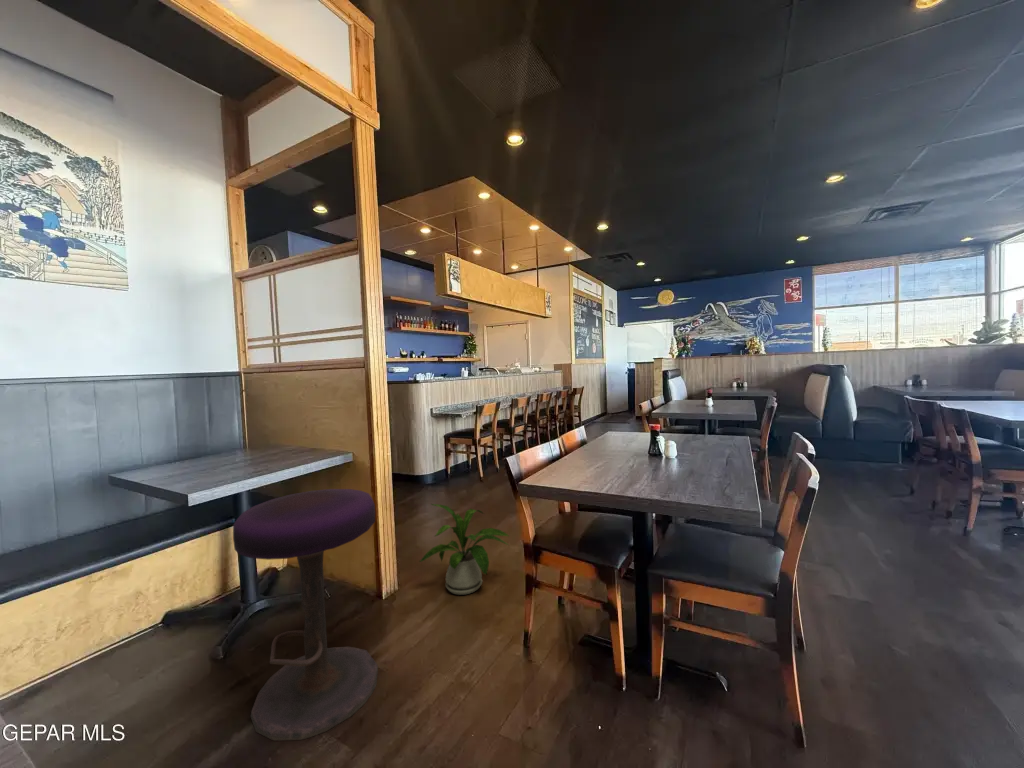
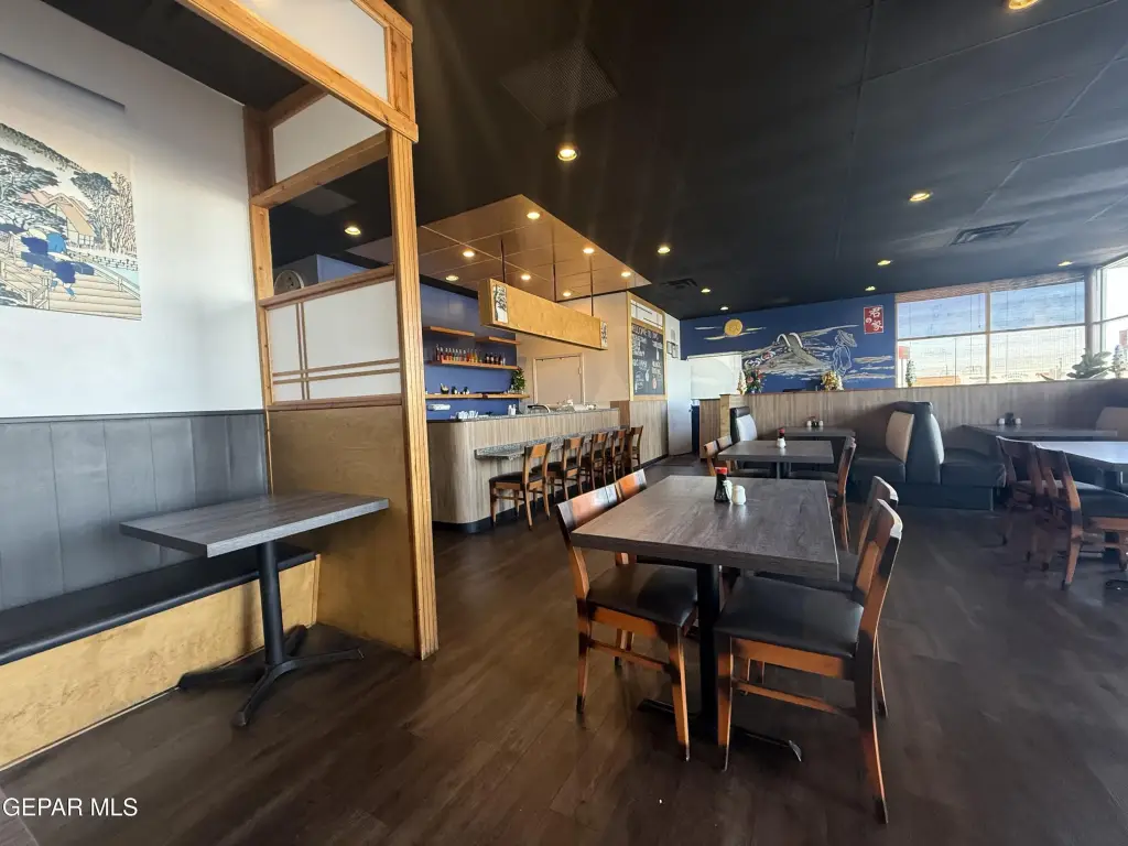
- stool (313, 594)
- house plant (466, 549)
